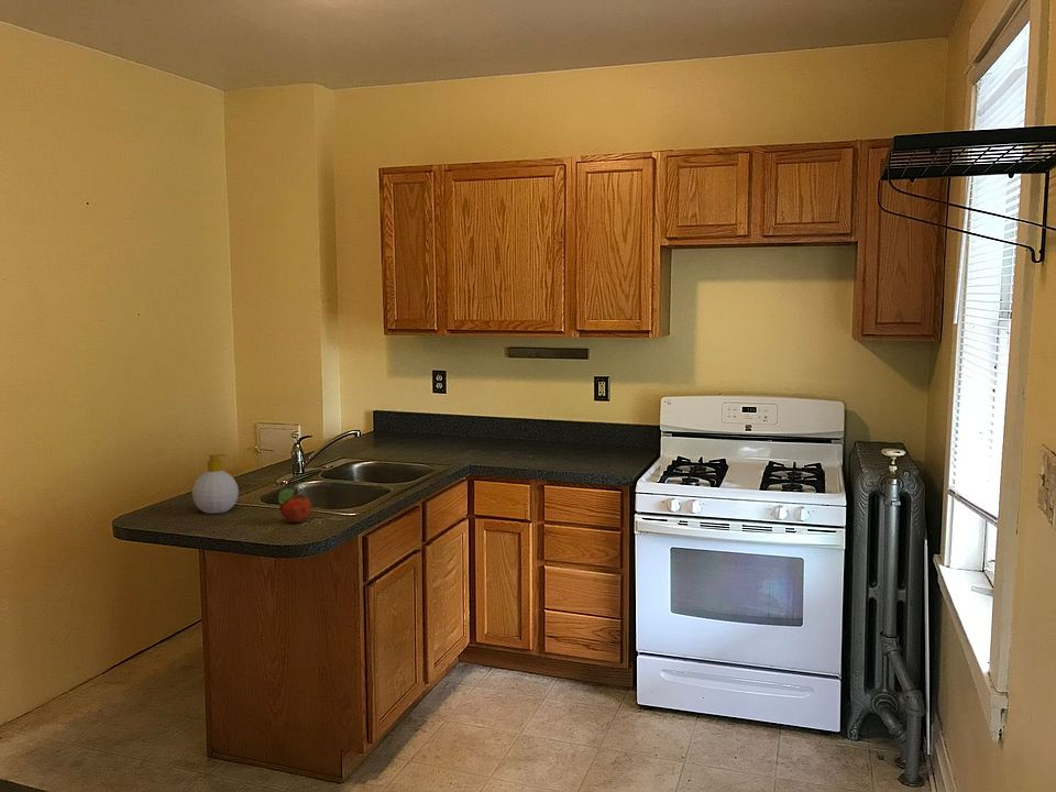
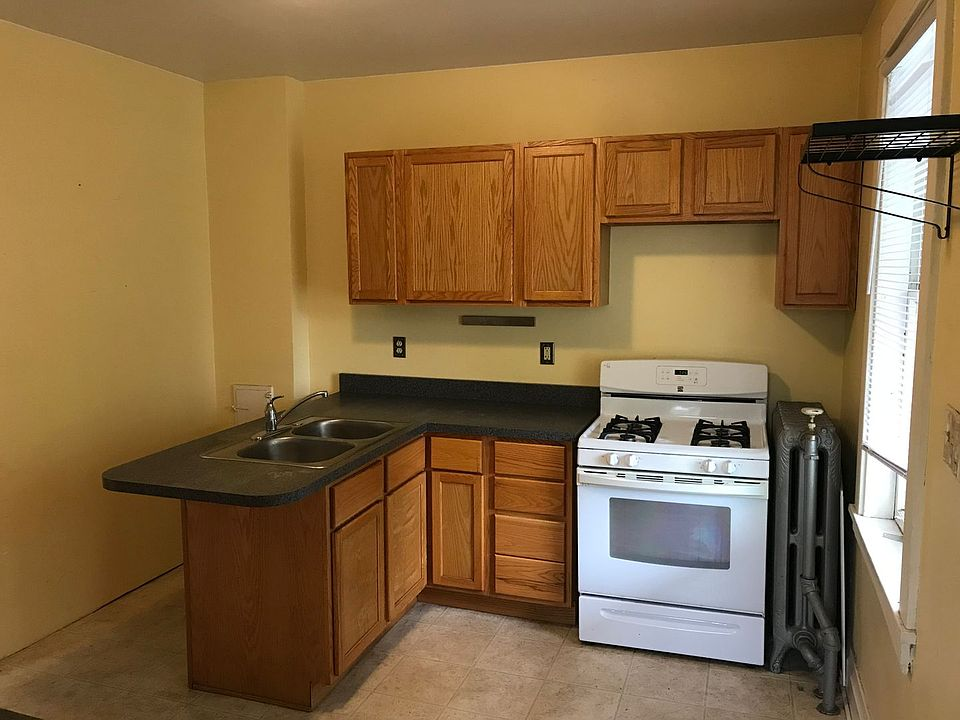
- soap bottle (215, 483)
- fruit (294, 505)
